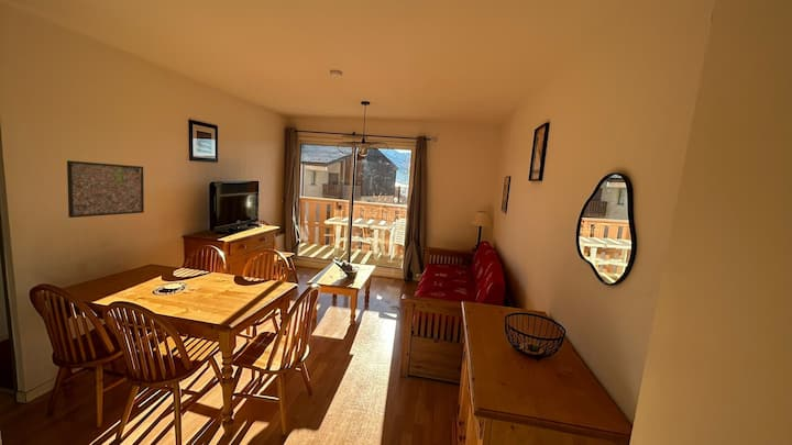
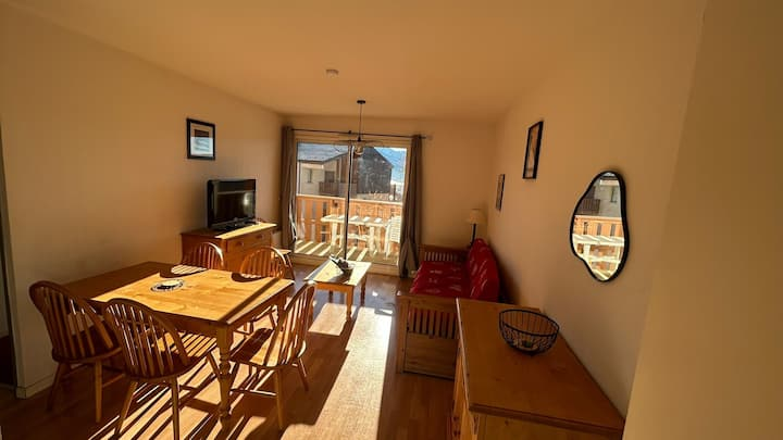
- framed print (109, 189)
